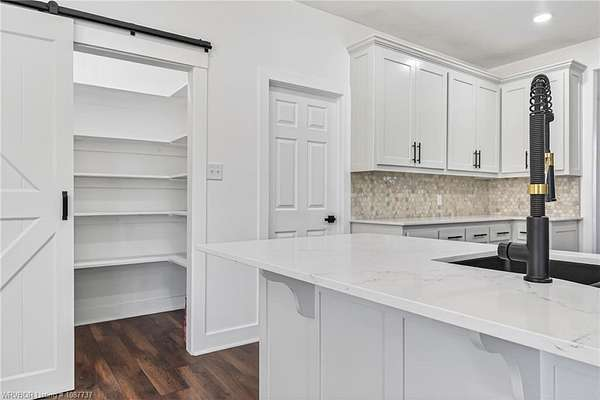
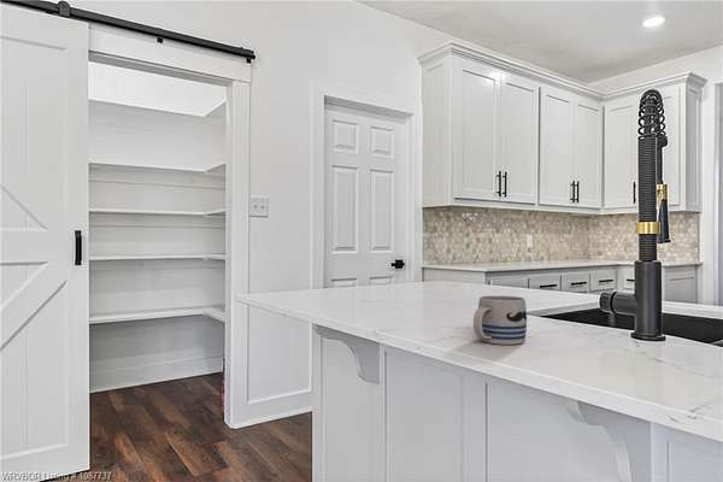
+ mug (496, 319)
